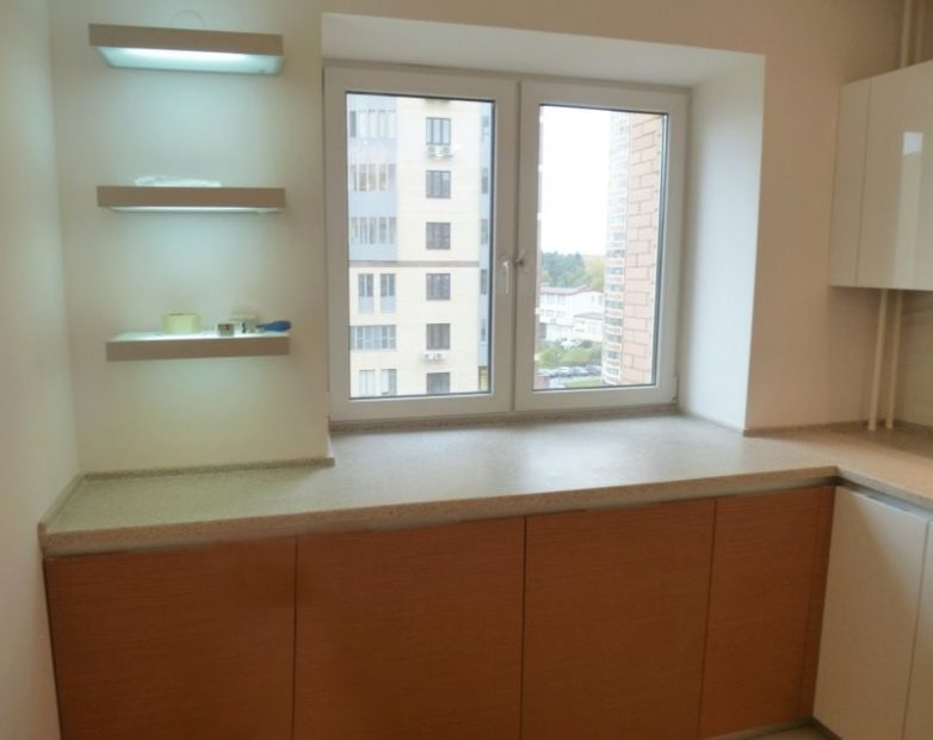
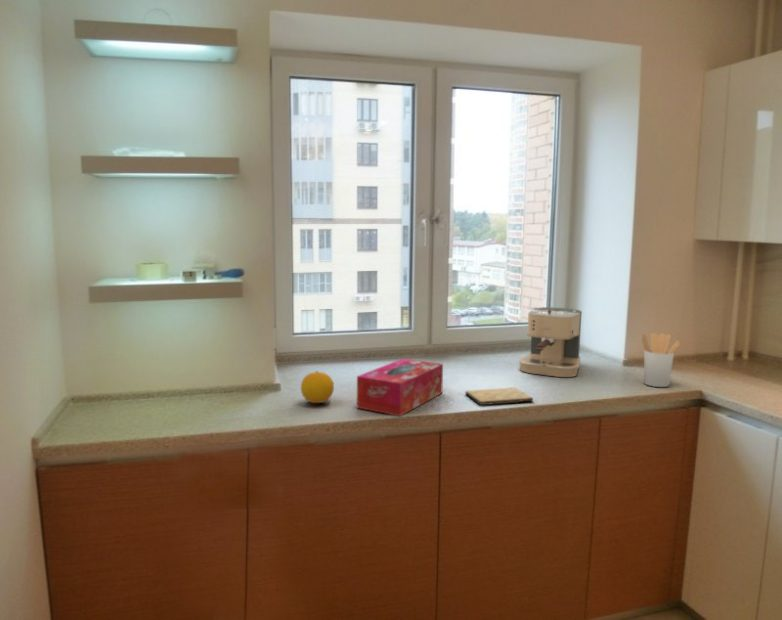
+ coffee maker (551, 339)
+ tissue box (401, 384)
+ fruit (317, 387)
+ cutting board (498, 395)
+ utensil holder (658, 358)
